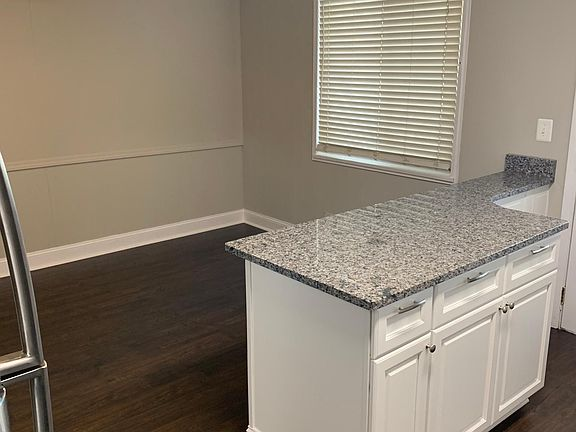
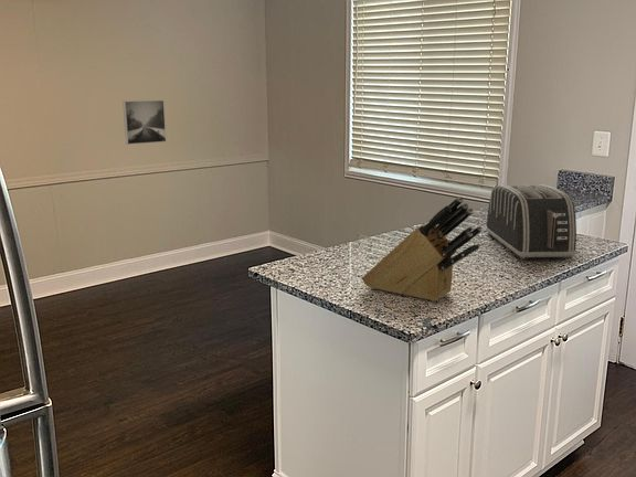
+ toaster (530, 218)
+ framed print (145, 121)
+ knife block (421, 244)
